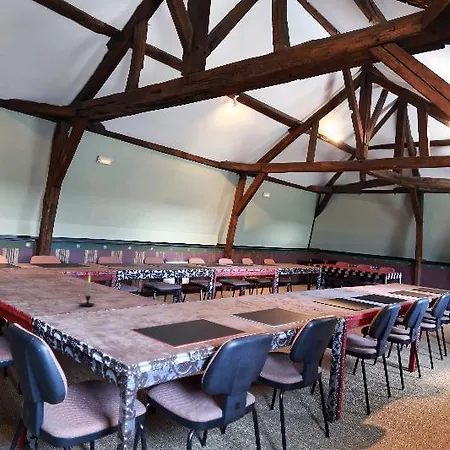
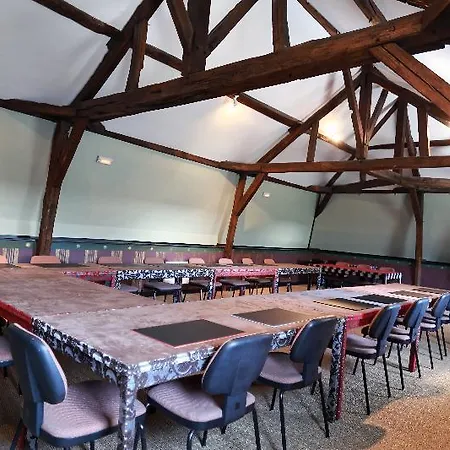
- candle (87, 289)
